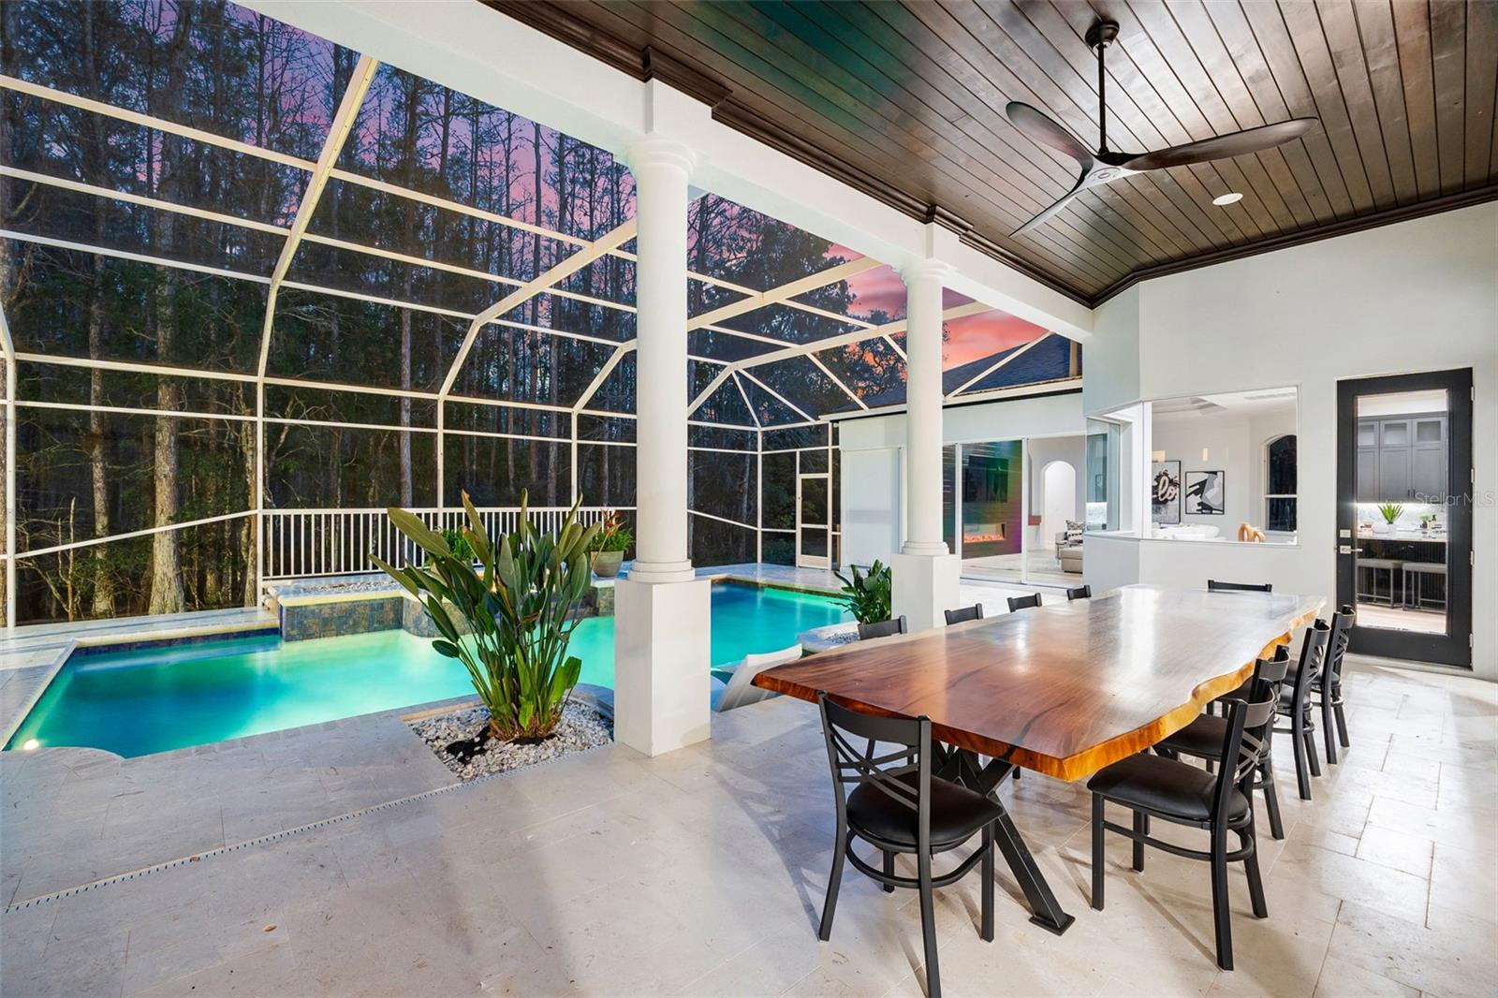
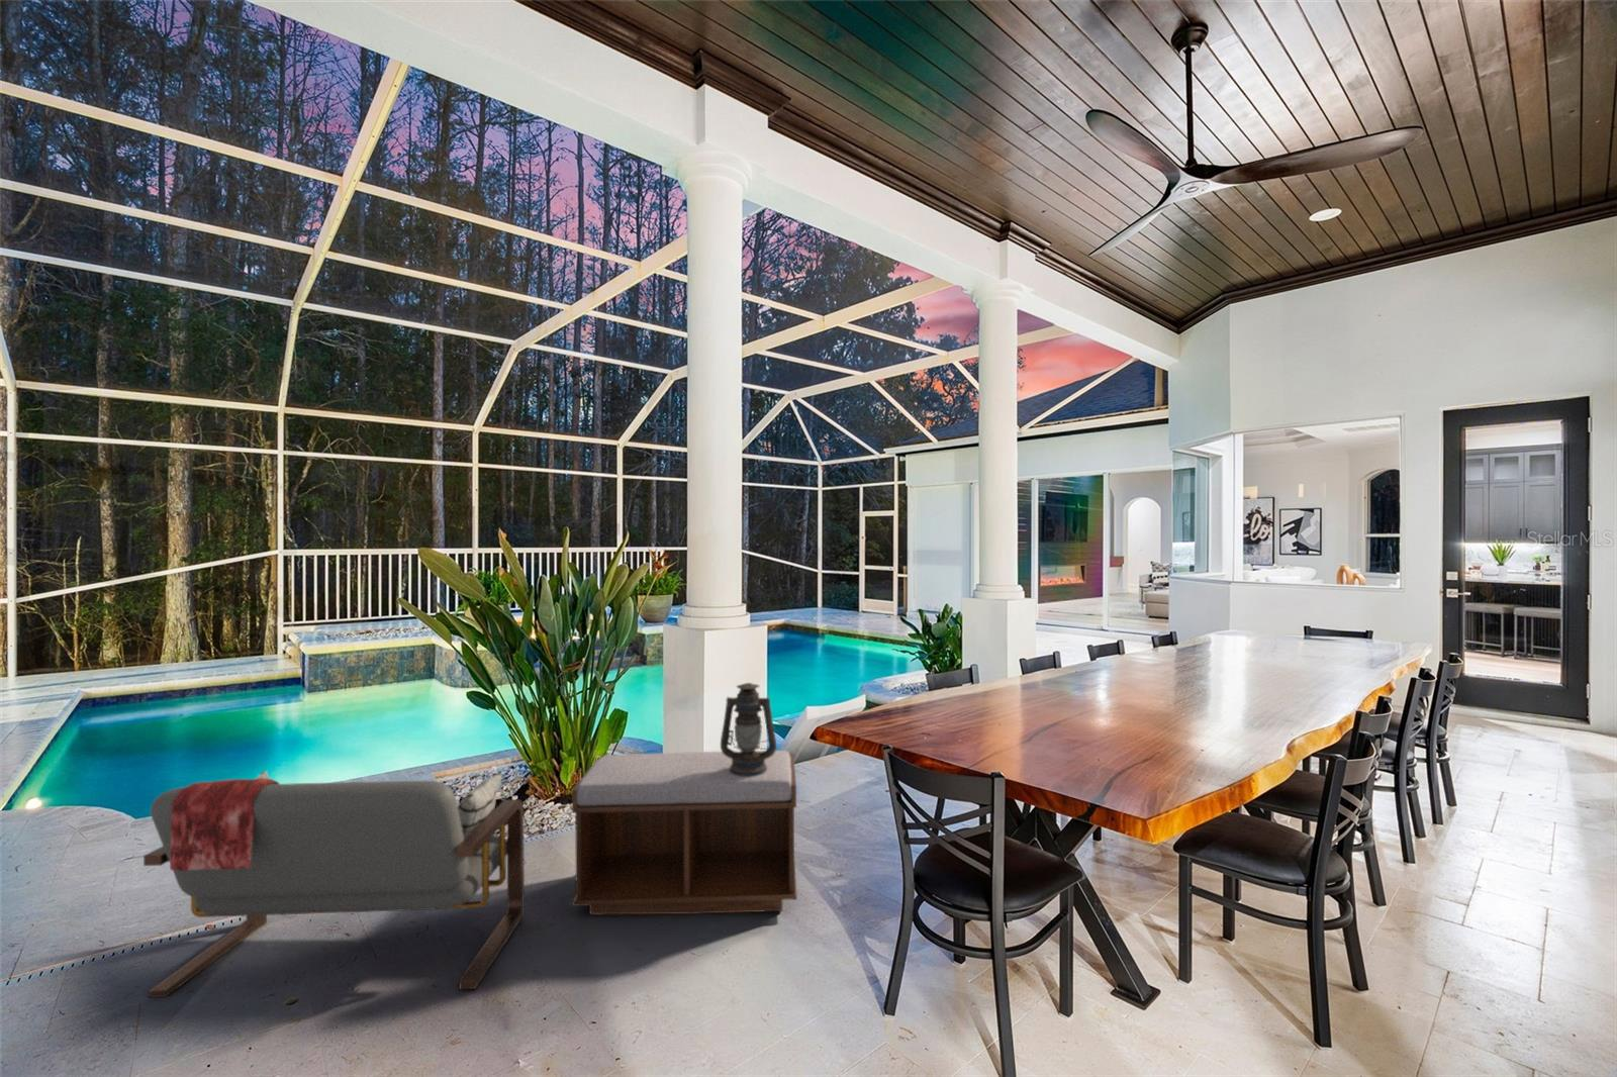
+ bench (691, 827)
+ lantern (748, 725)
+ lounge chair (349, 858)
